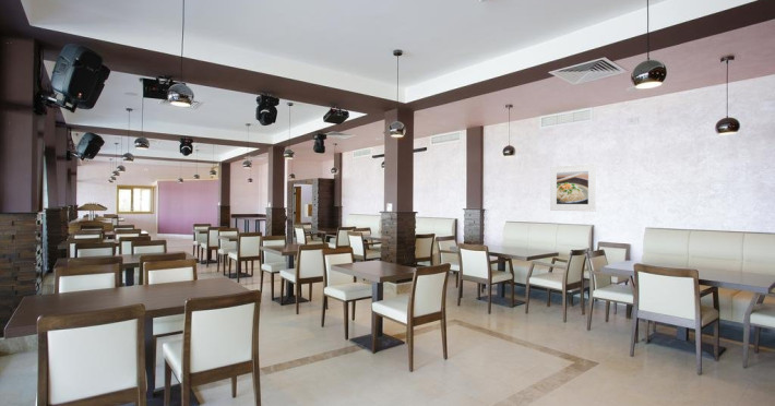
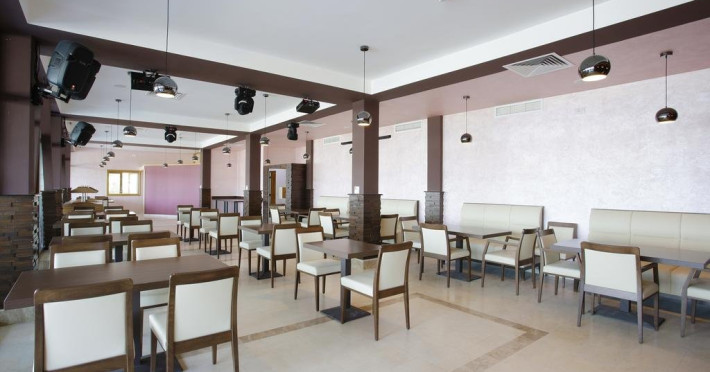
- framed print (572, 188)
